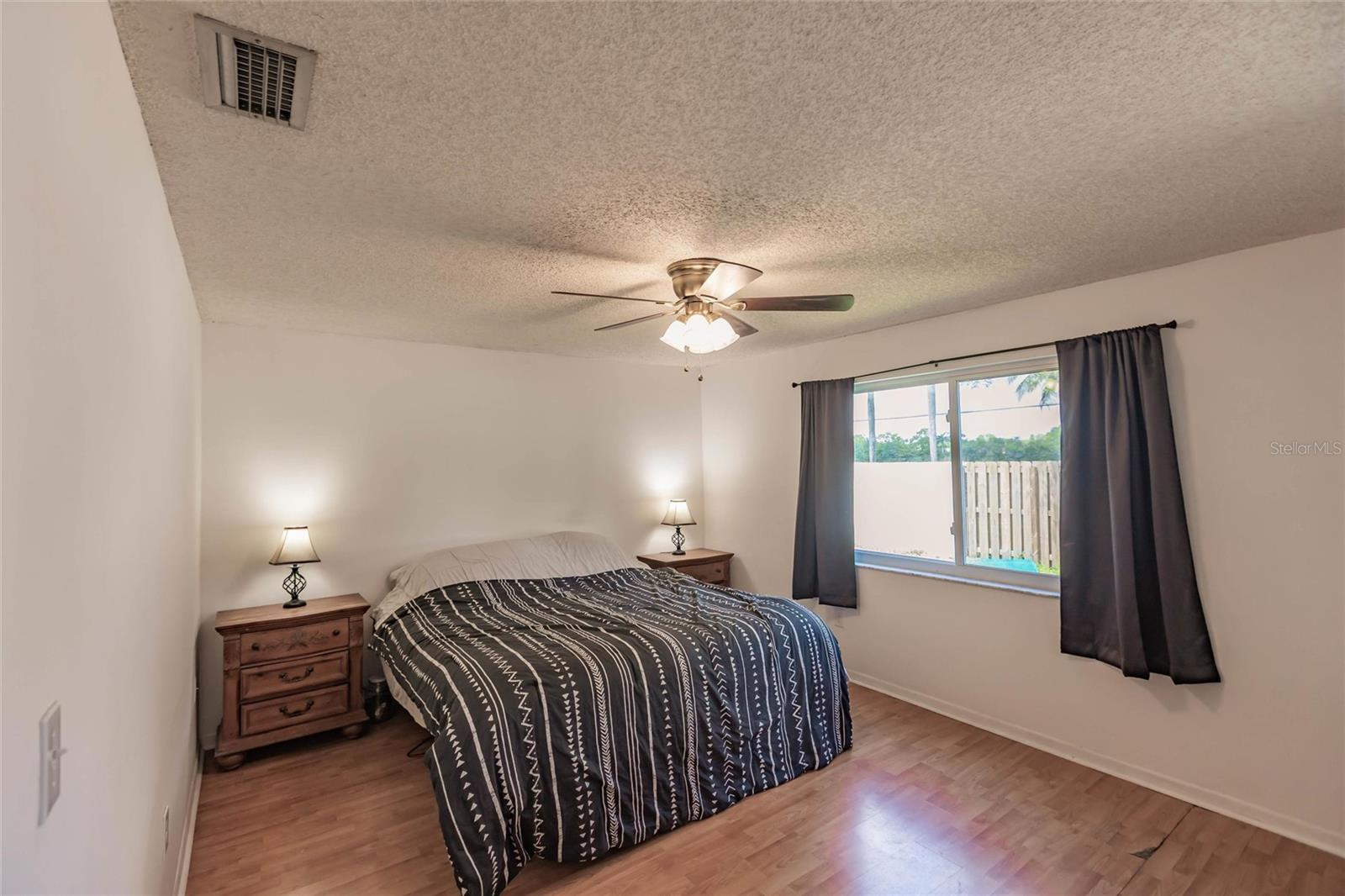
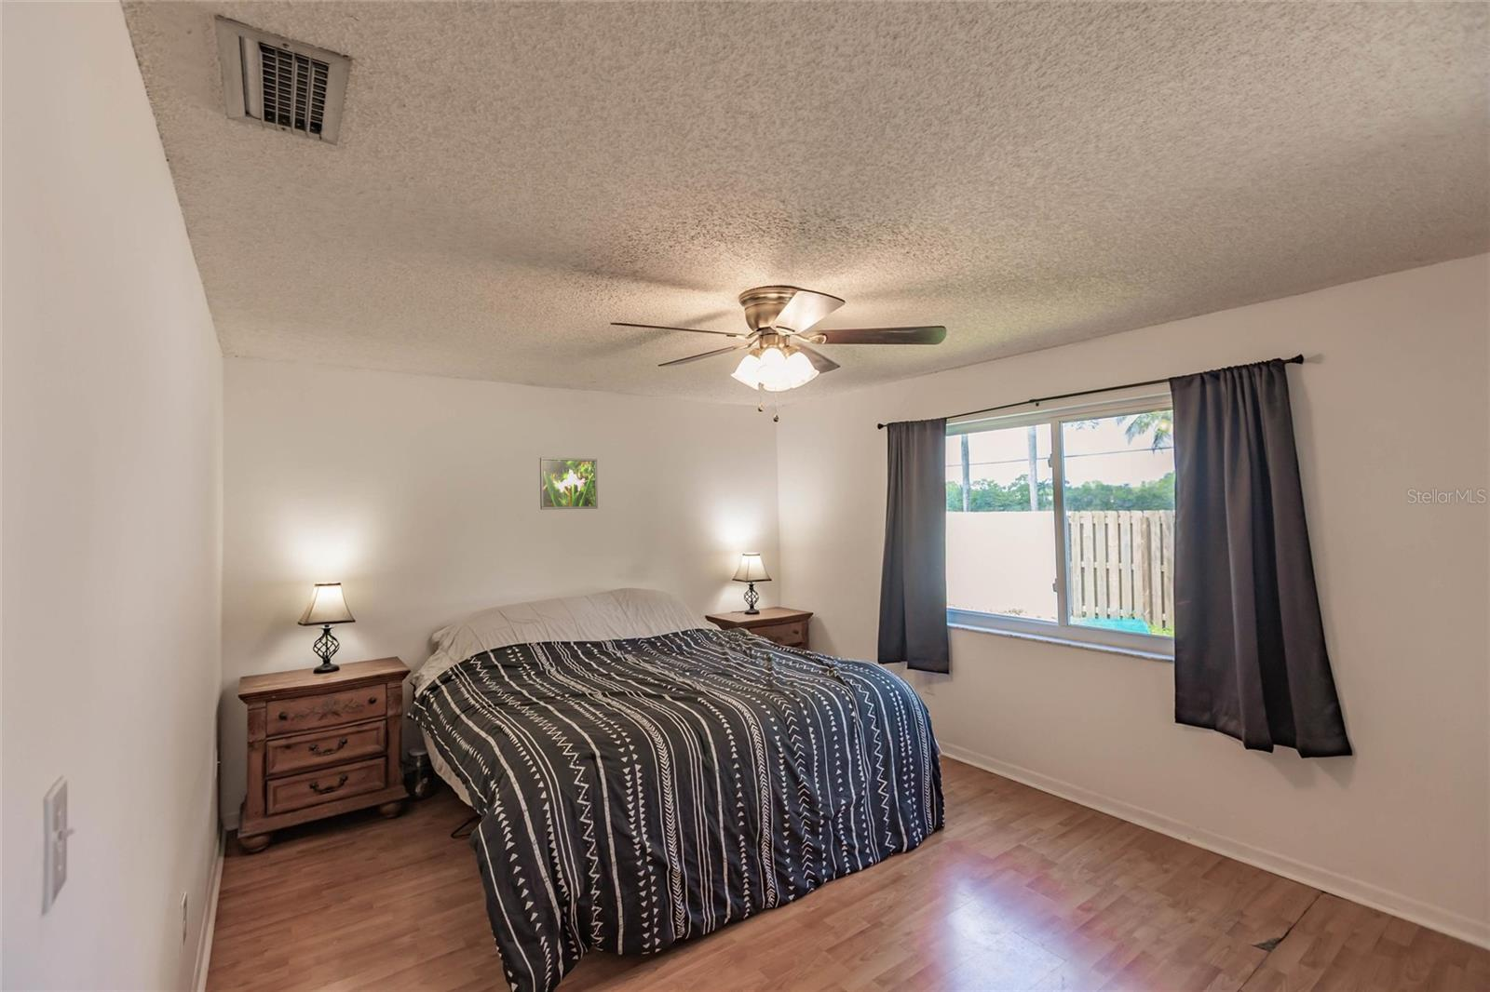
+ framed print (569, 483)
